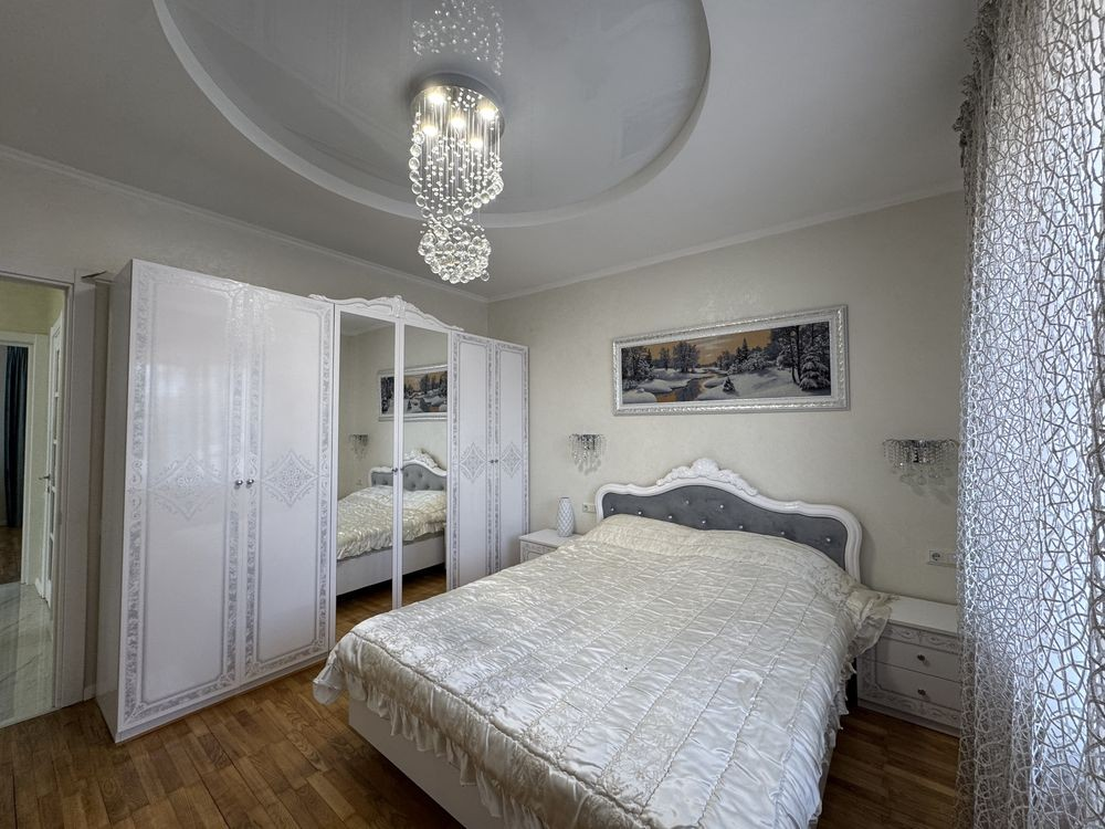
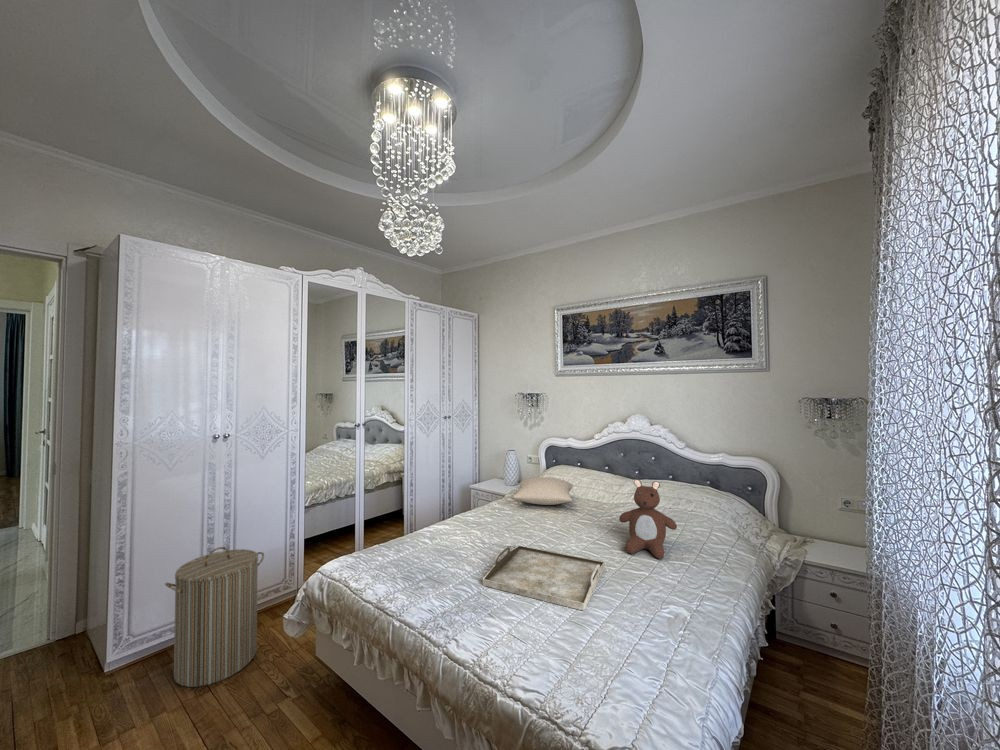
+ serving tray (546, 567)
+ teddy bear (646, 516)
+ laundry hamper (218, 604)
+ pillow (544, 491)
